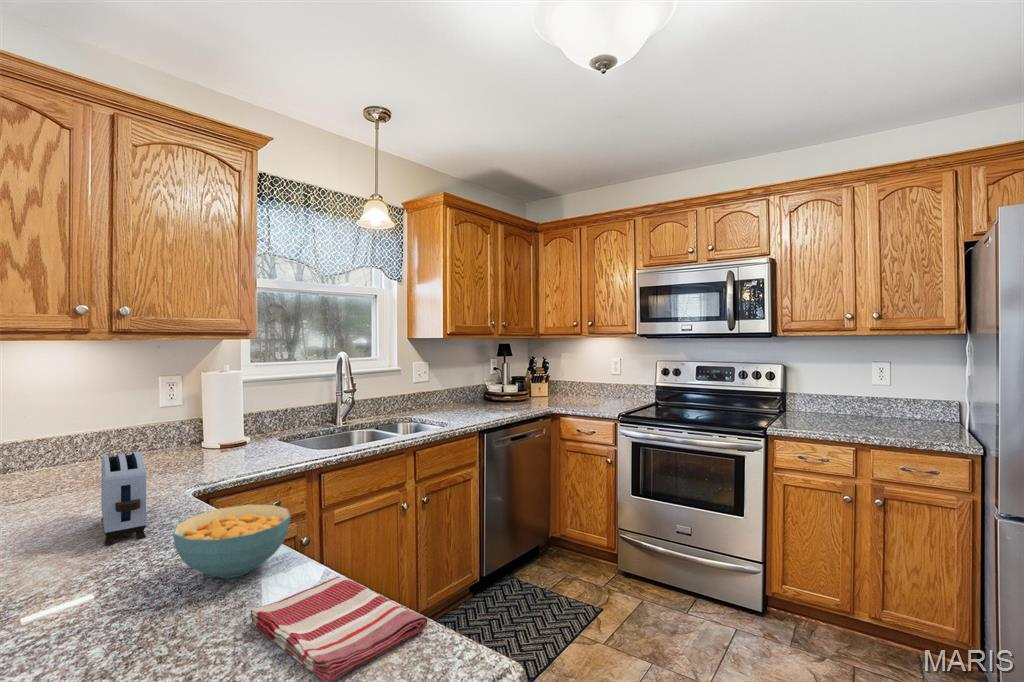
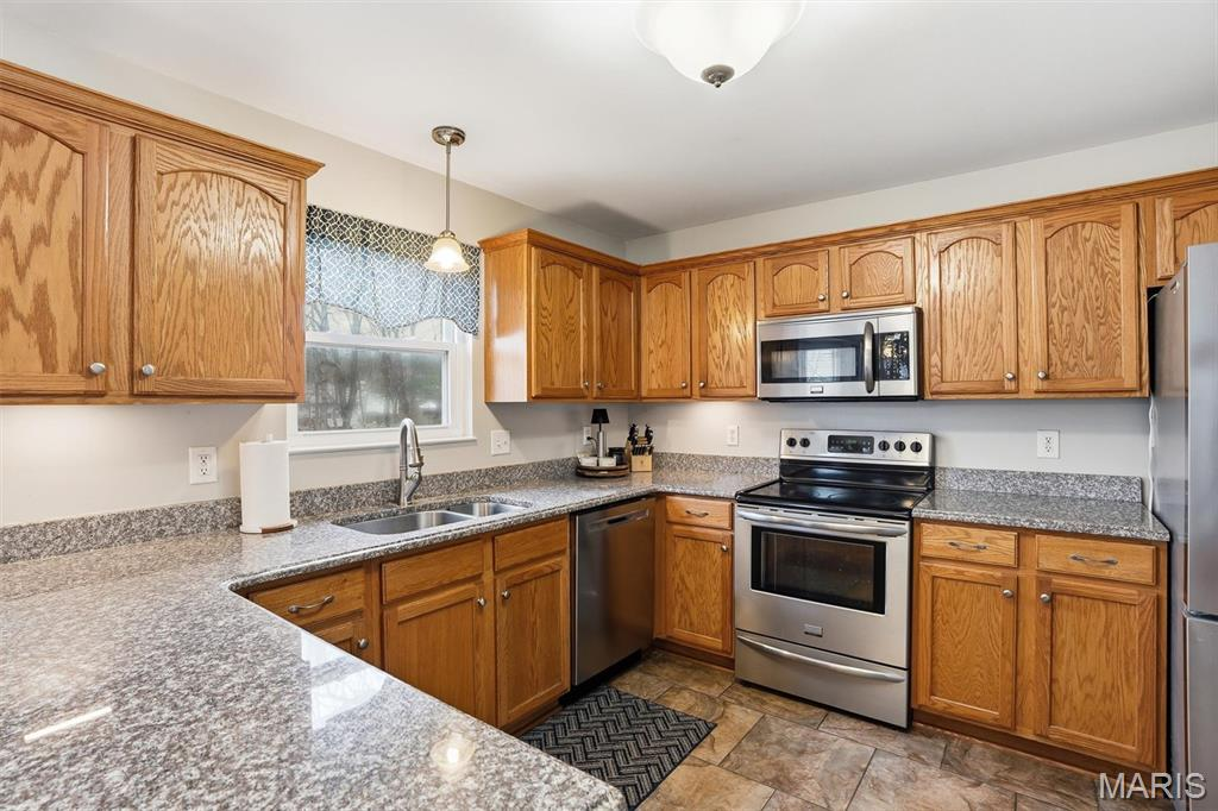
- dish towel (336, 617)
- toaster (122, 491)
- cereal bowl (234, 545)
